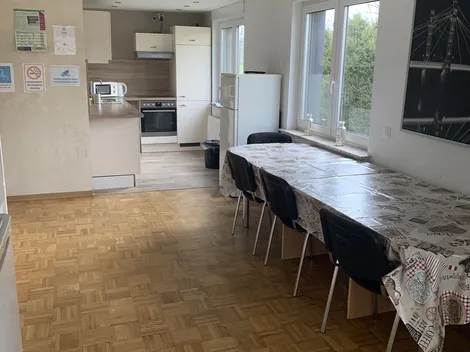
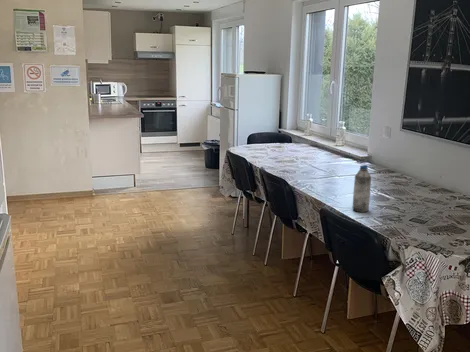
+ water bottle (362, 187)
